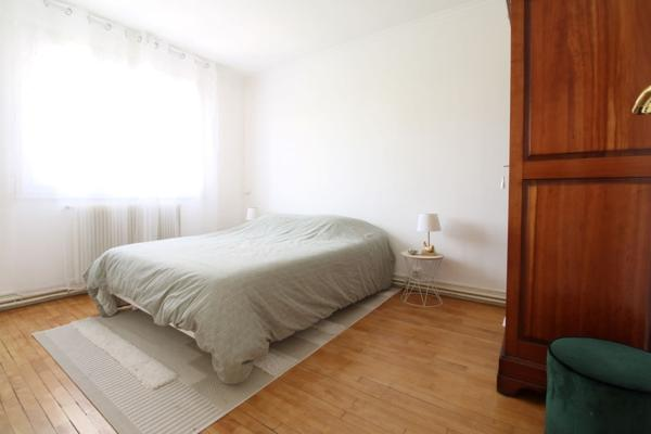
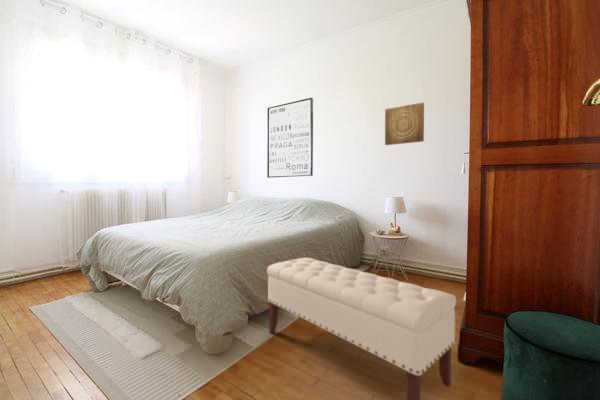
+ wall art (288, 140)
+ wall art (403, 124)
+ bench (345, 315)
